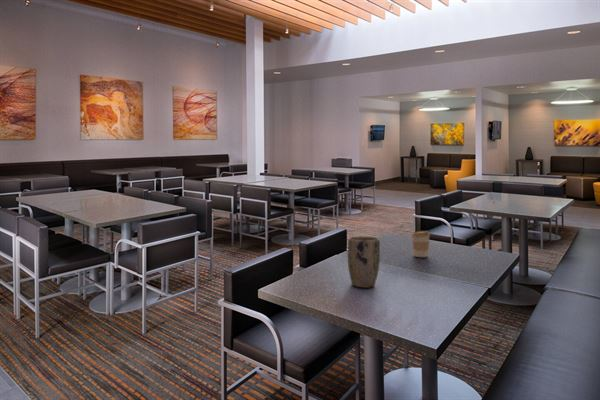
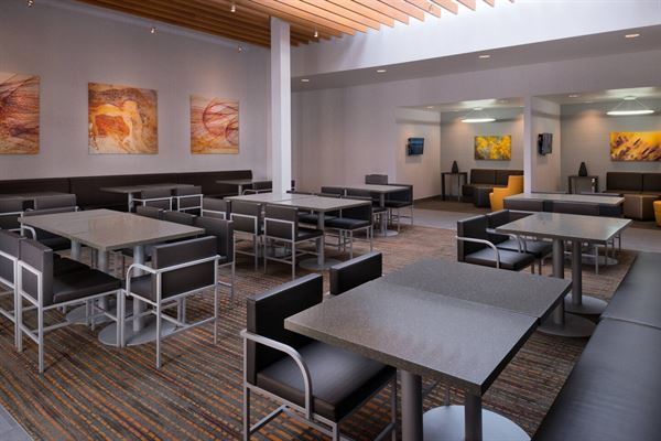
- plant pot (363, 261)
- coffee cup (420, 243)
